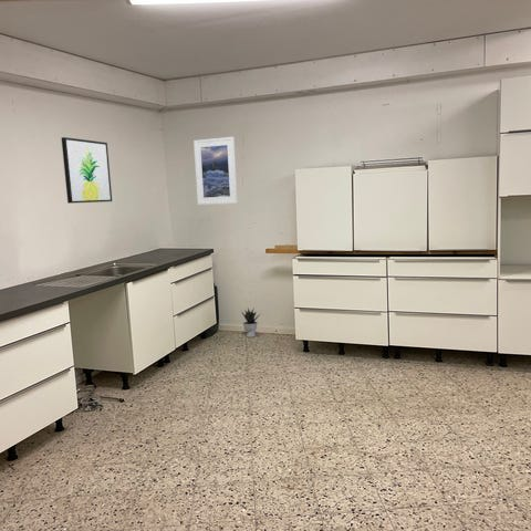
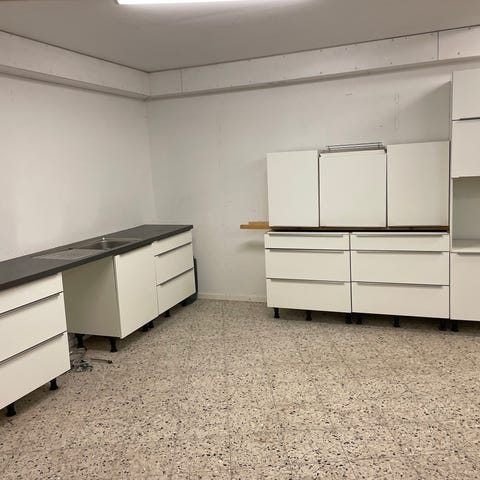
- potted plant (249, 321)
- wall art (87, 171)
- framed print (215, 171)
